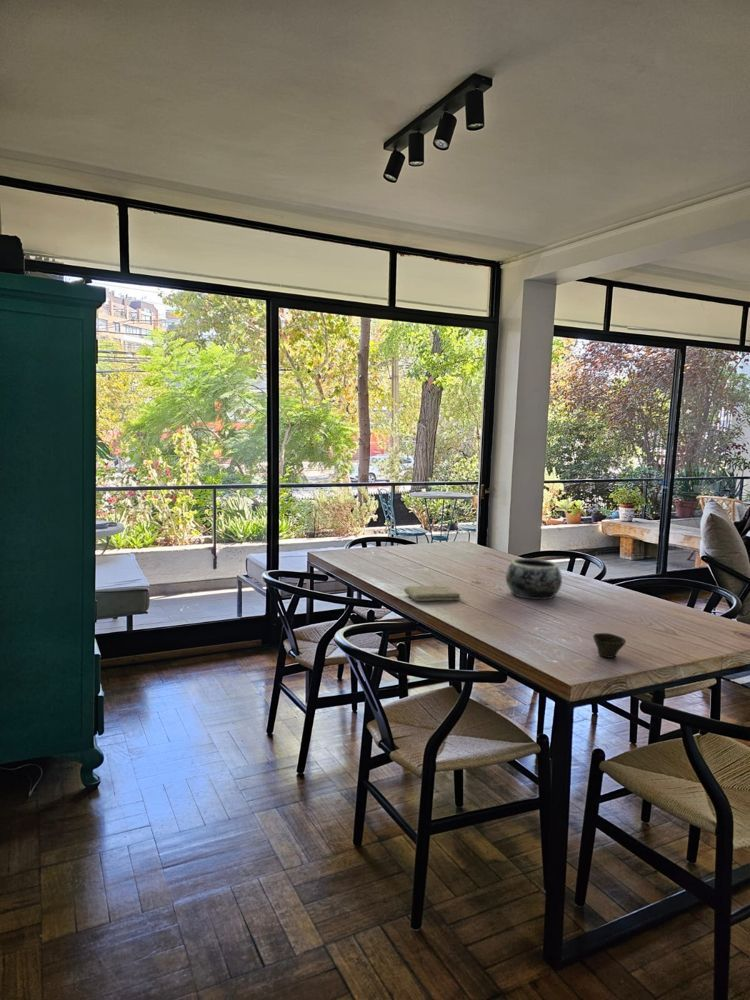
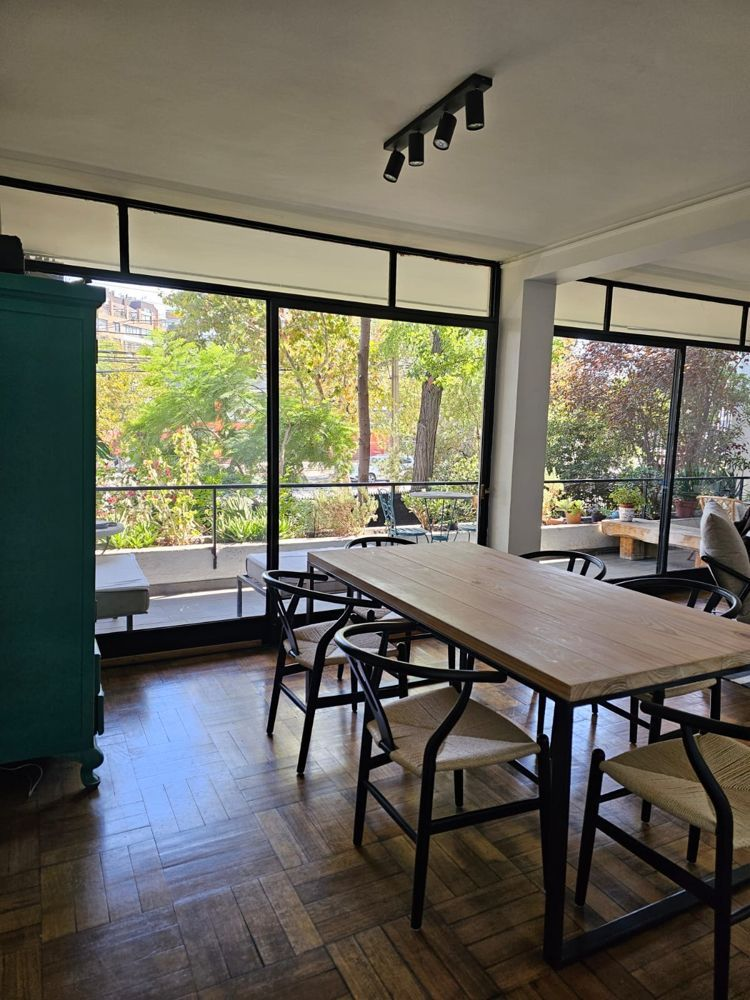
- washcloth (432, 592)
- decorative bowl (533, 578)
- cup (609, 645)
